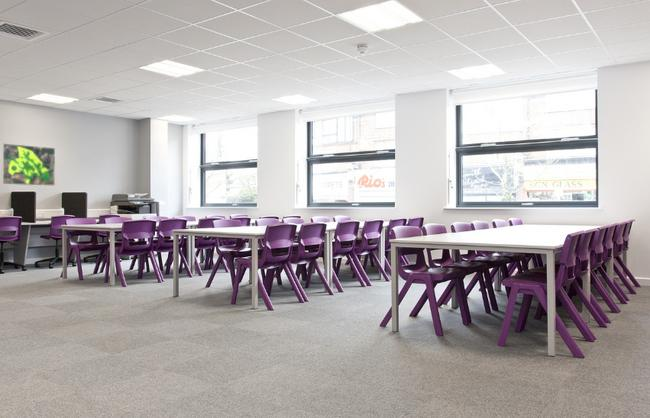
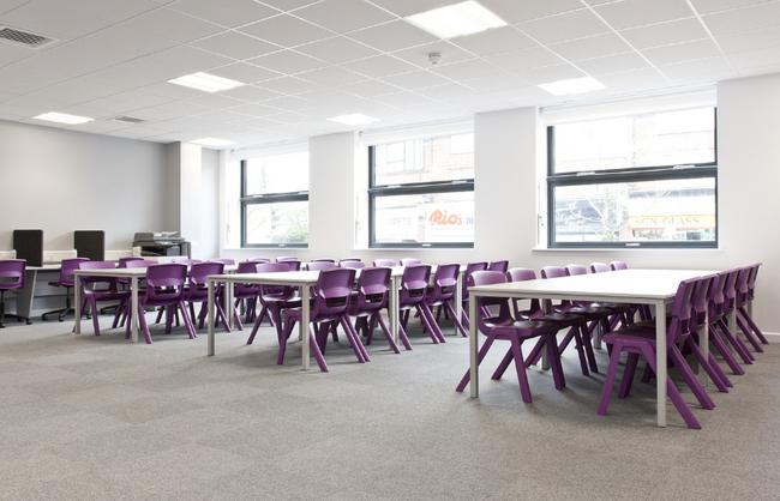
- map (29, 165)
